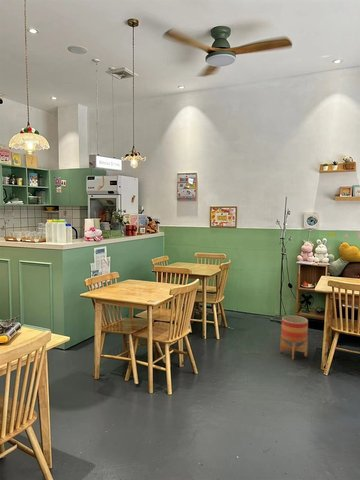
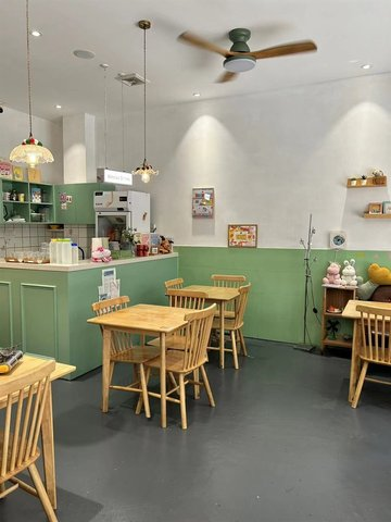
- planter (294, 336)
